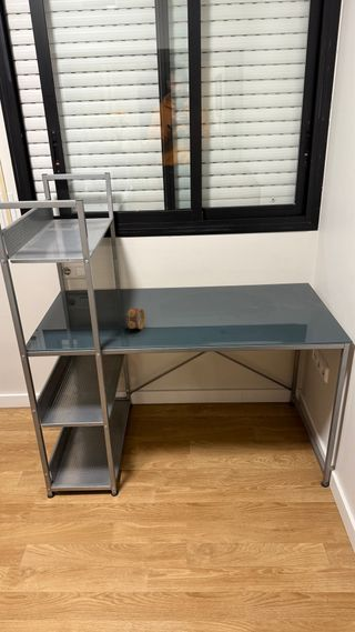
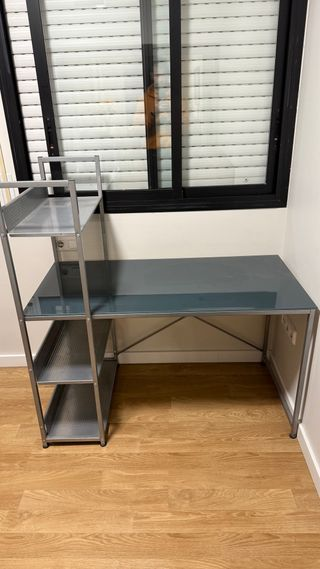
- alarm clock (134, 318)
